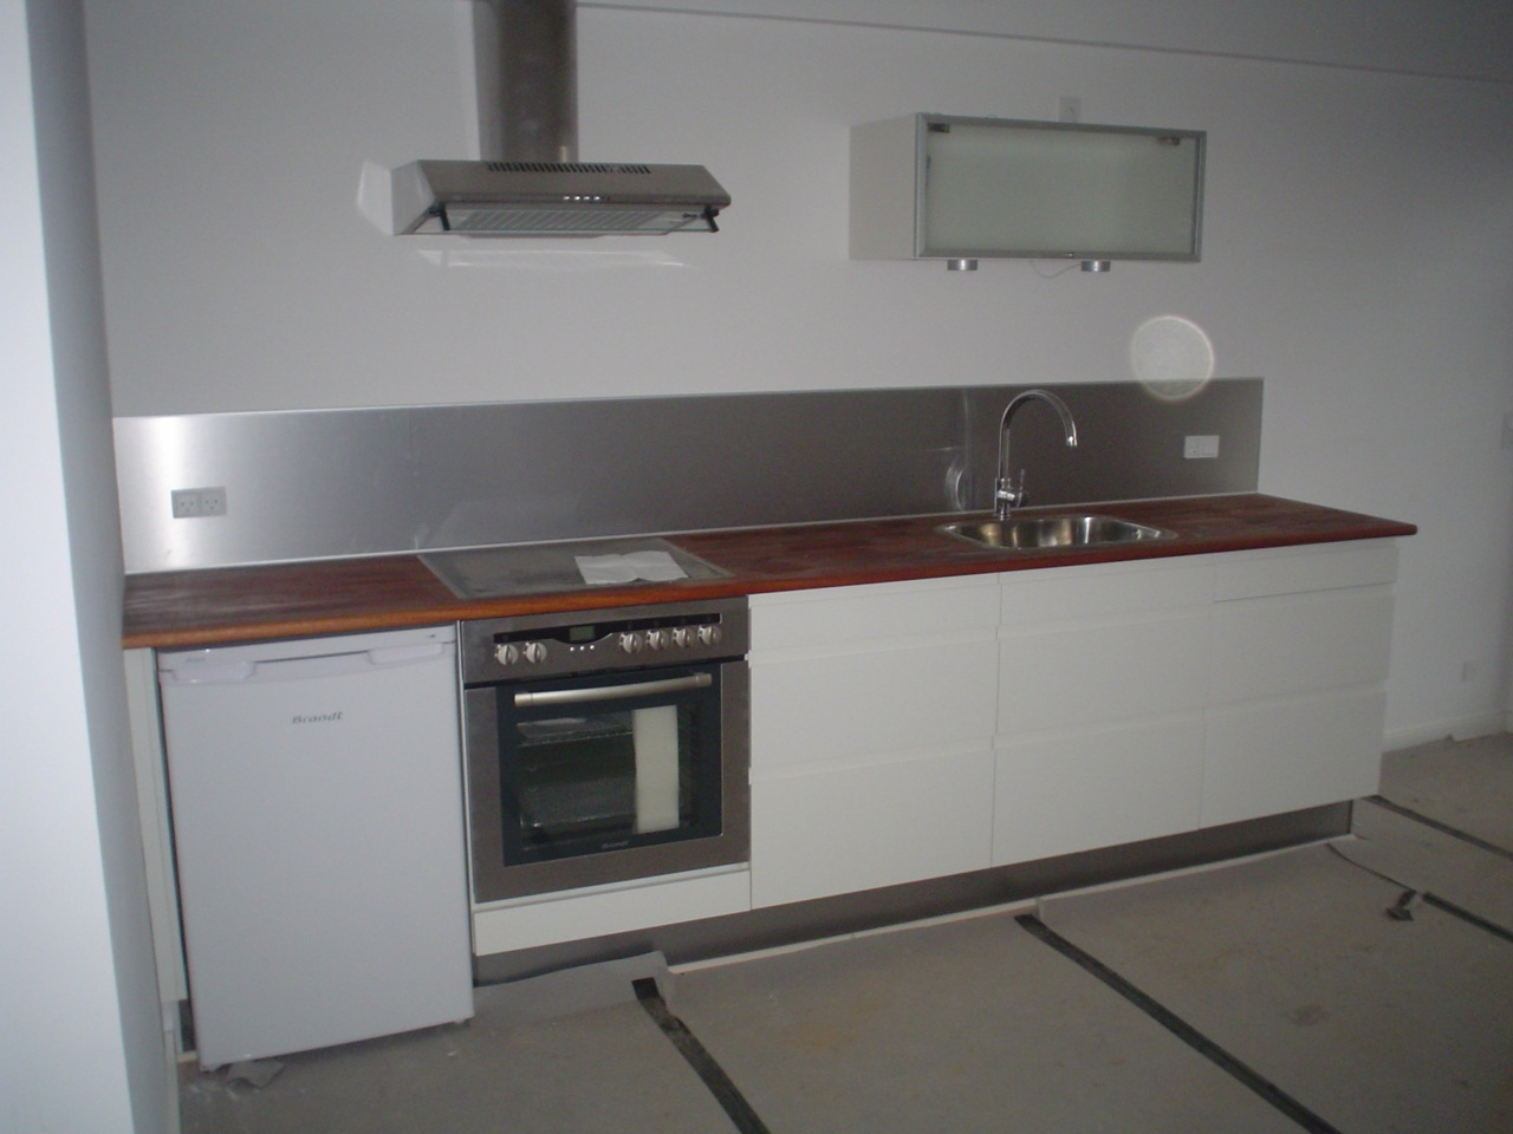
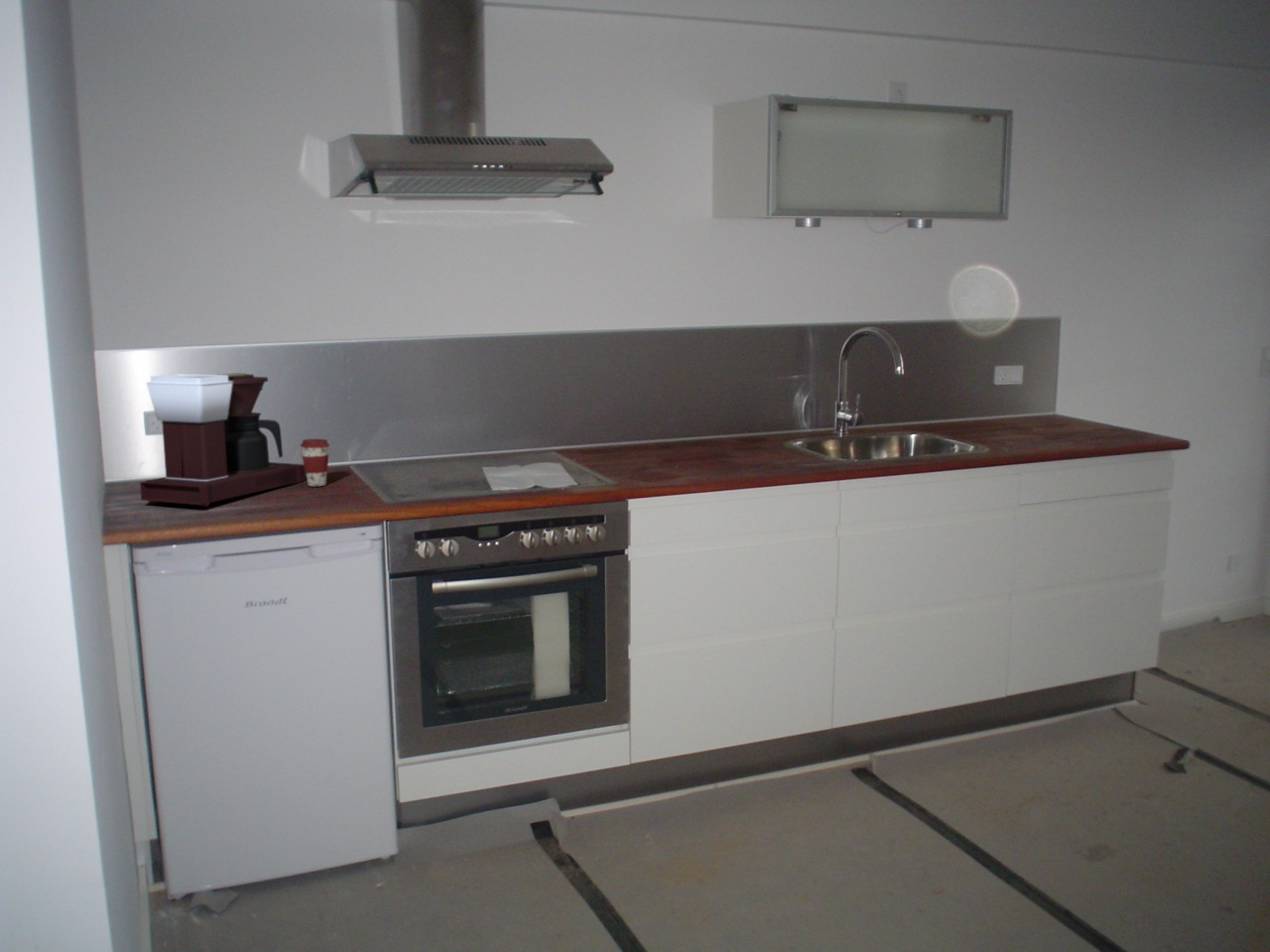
+ coffee maker (223, 433)
+ coffee cup (316, 462)
